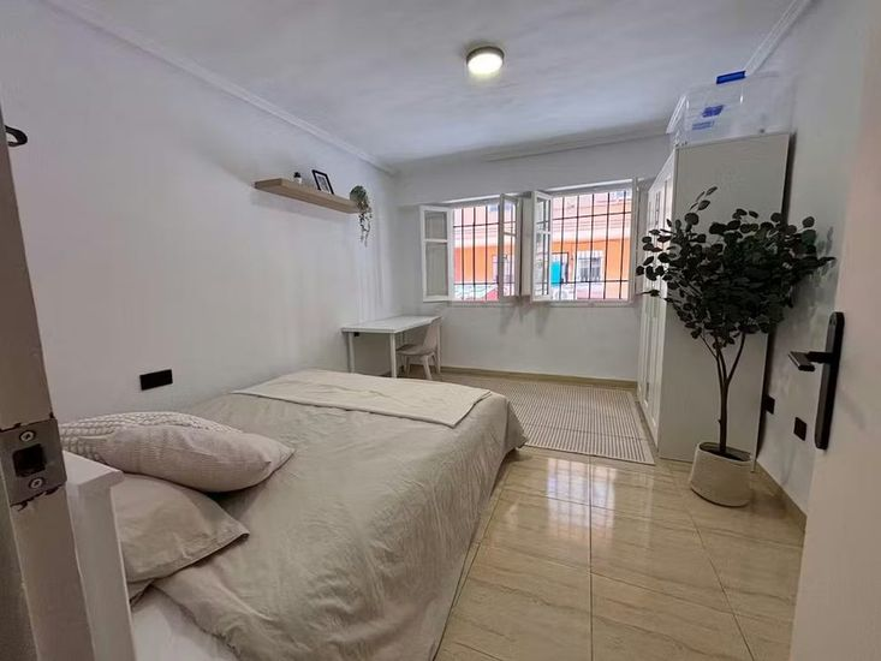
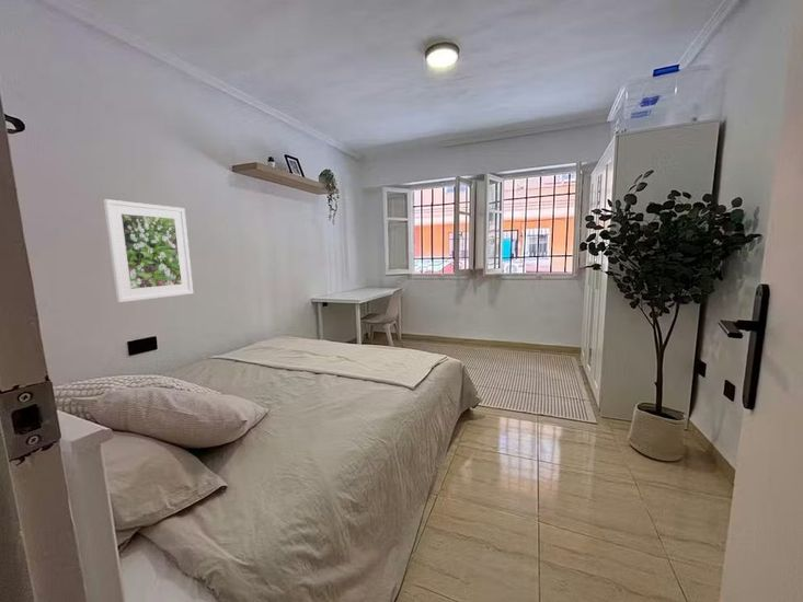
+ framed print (152, 252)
